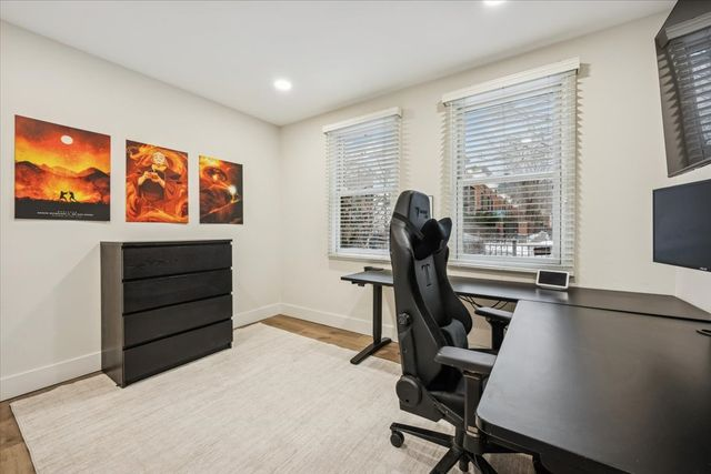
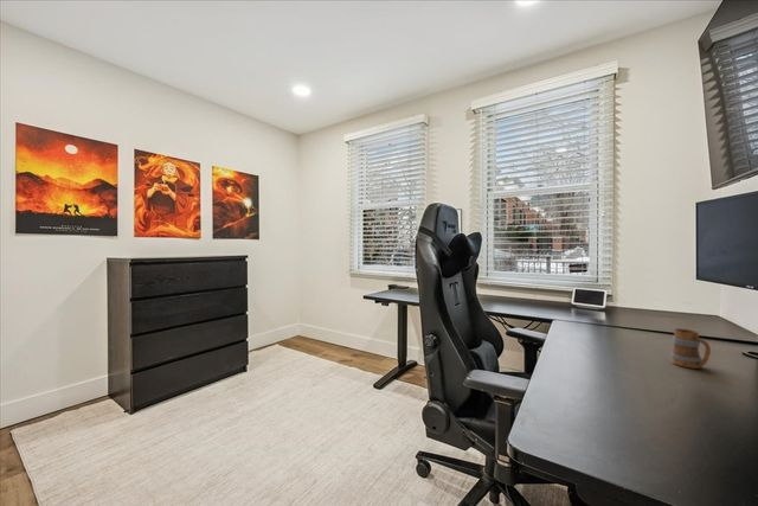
+ mug (690, 348)
